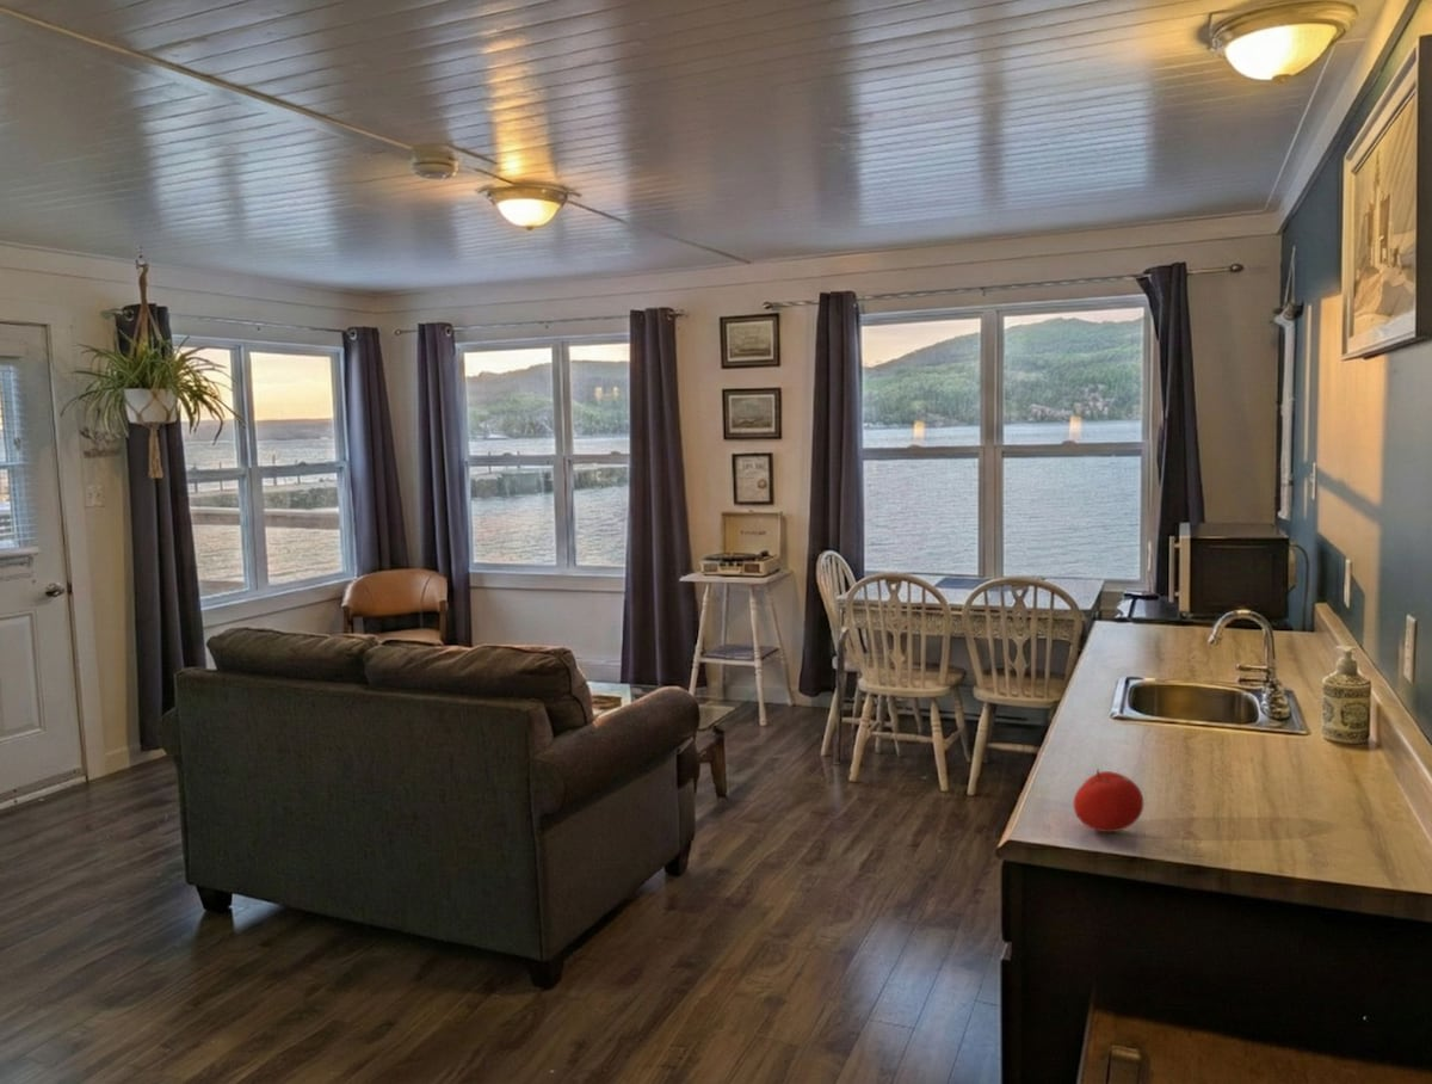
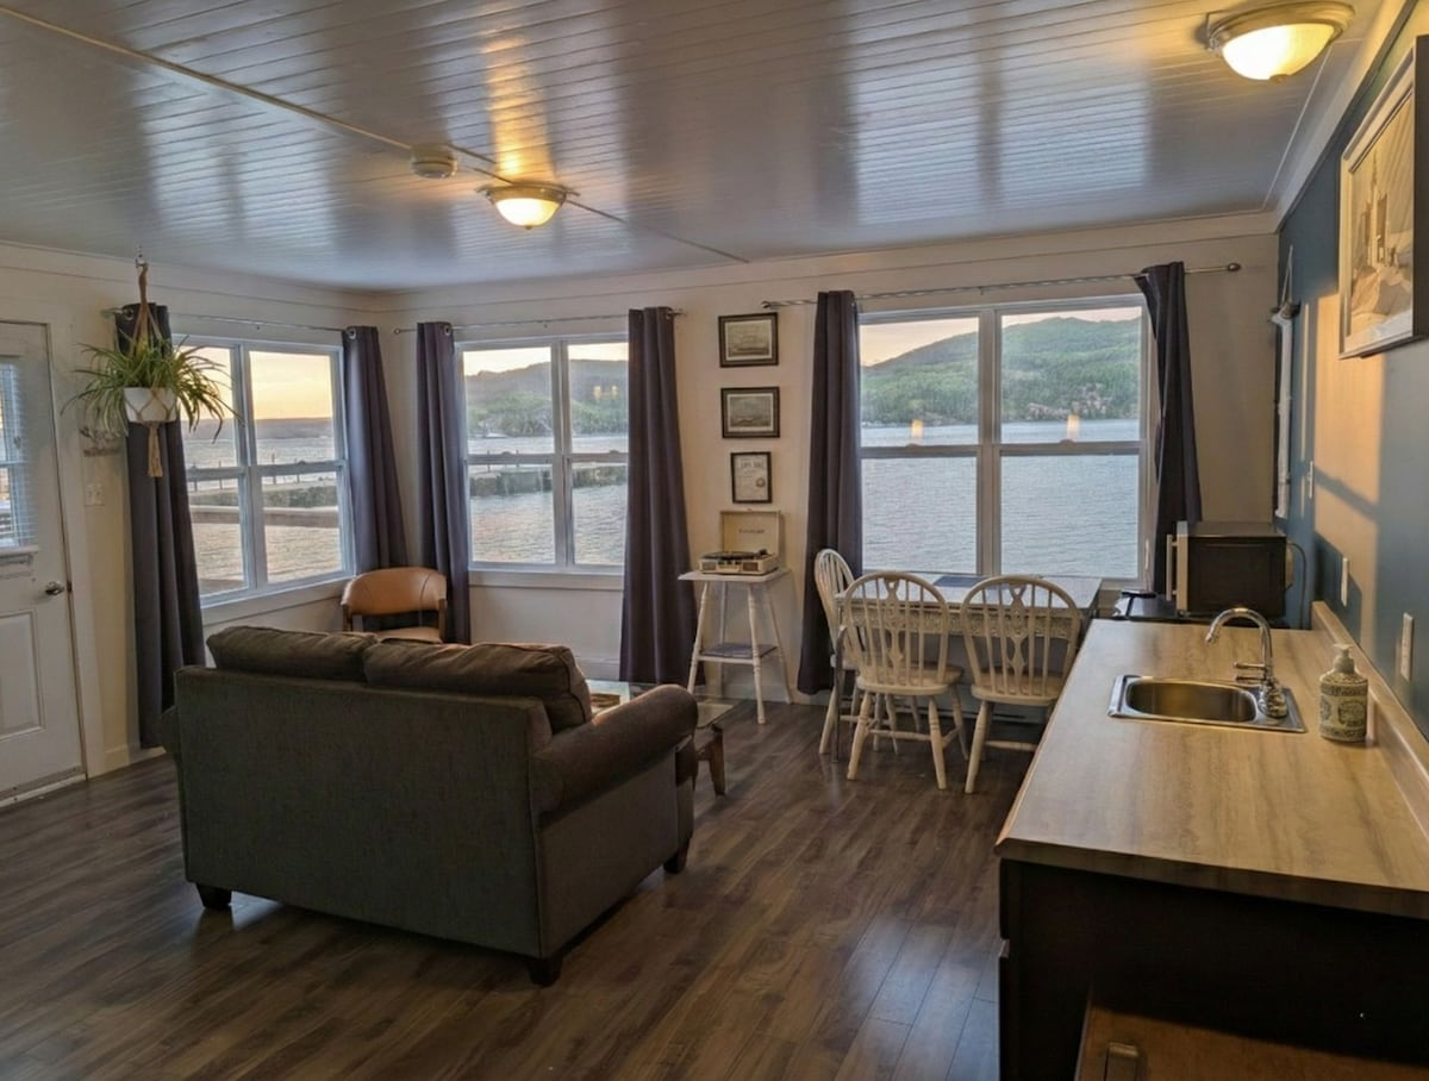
- fruit (1107, 799)
